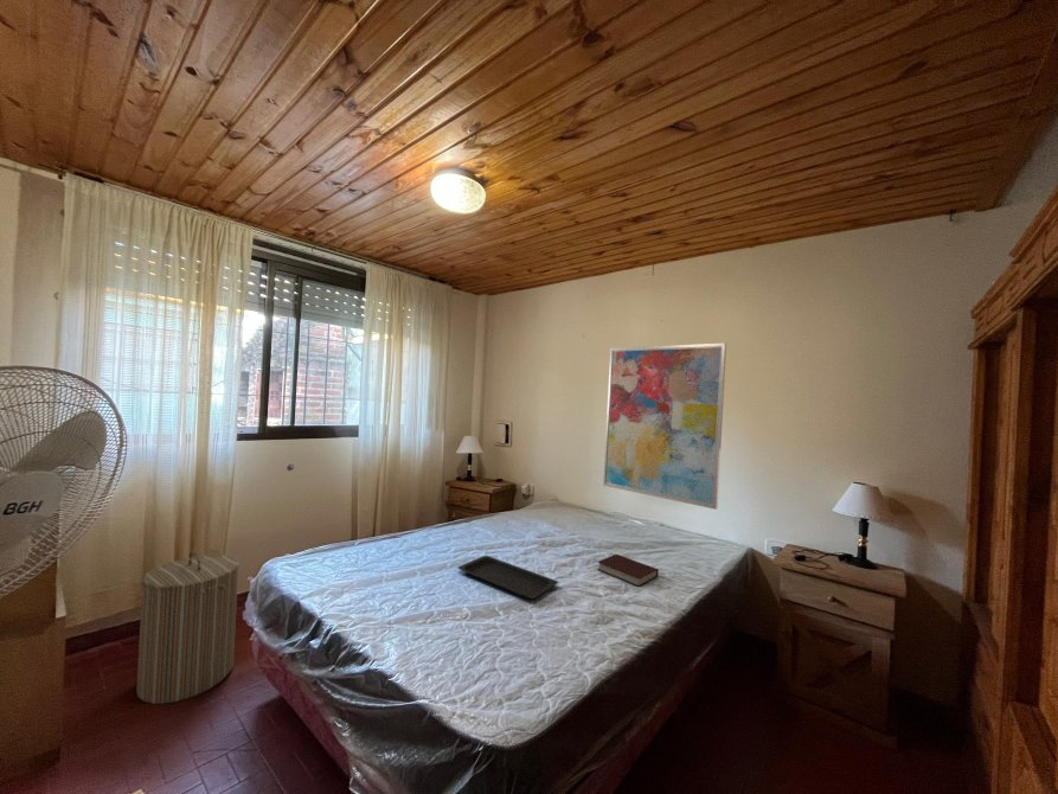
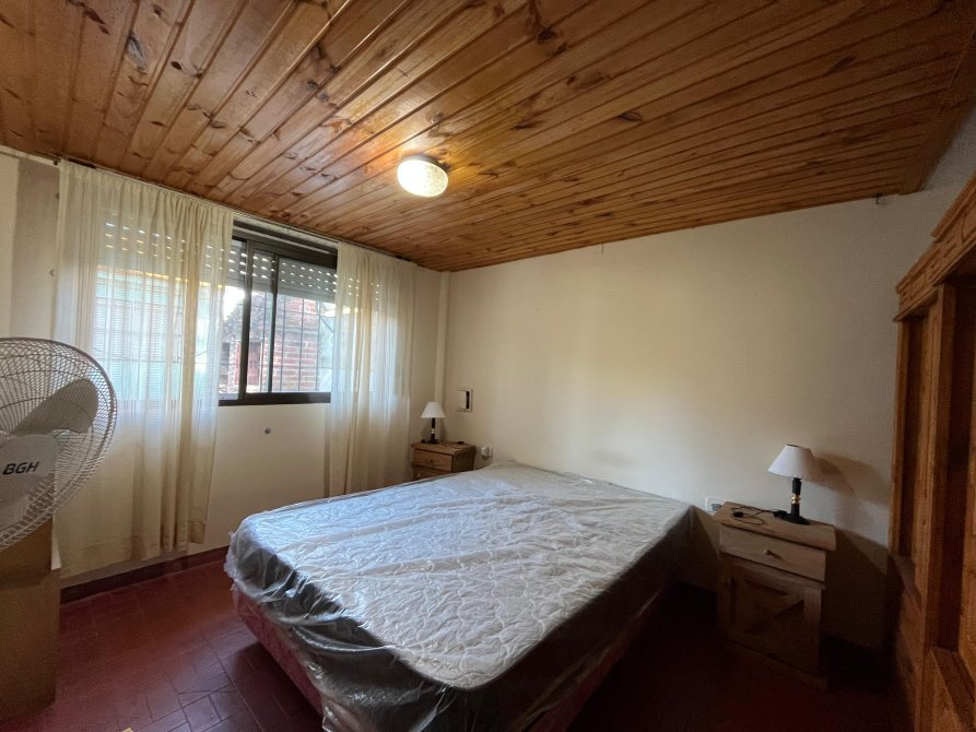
- book (627, 569)
- wall art (659, 421)
- serving tray (506, 576)
- laundry hamper (191, 614)
